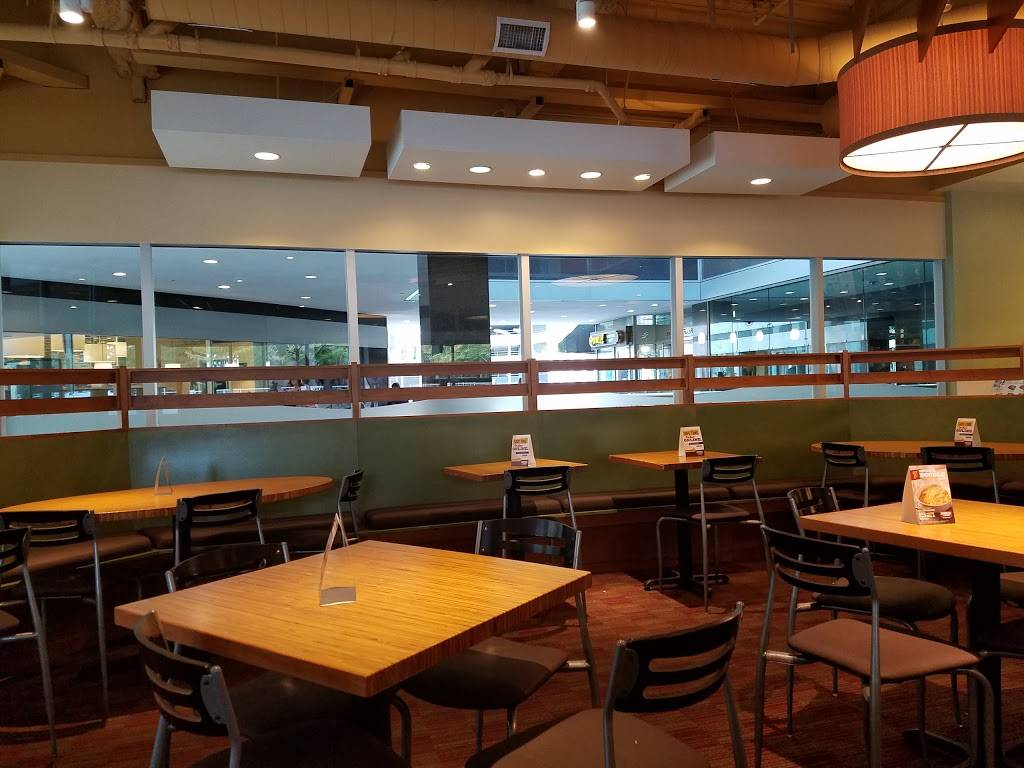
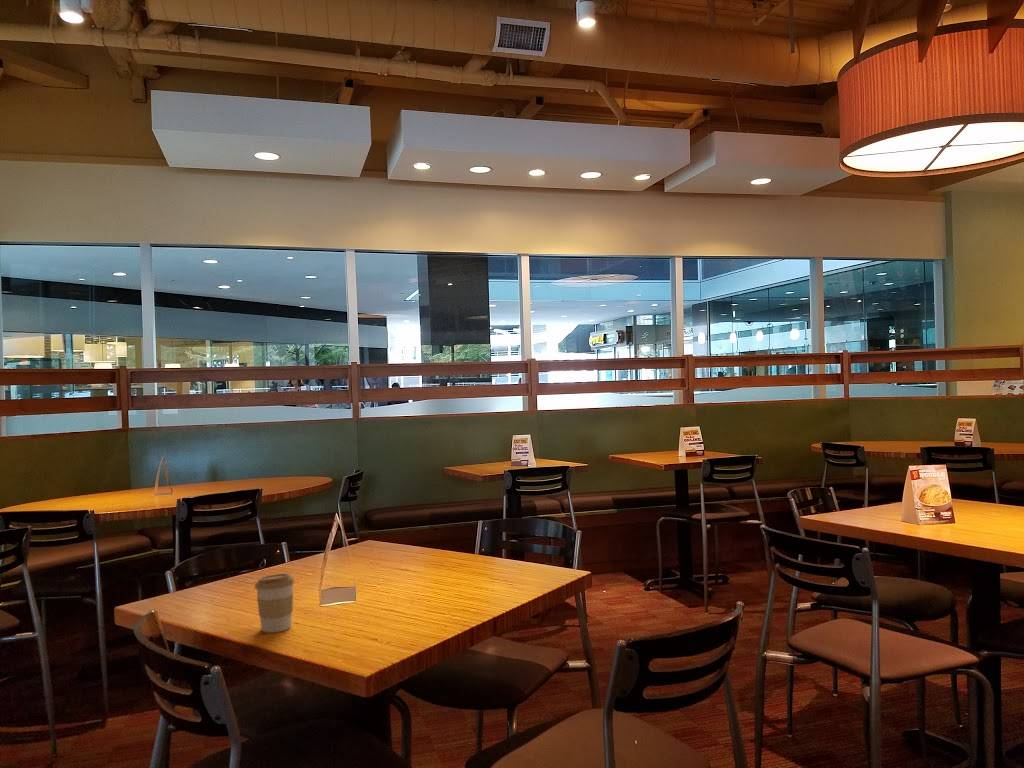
+ coffee cup (275, 601)
